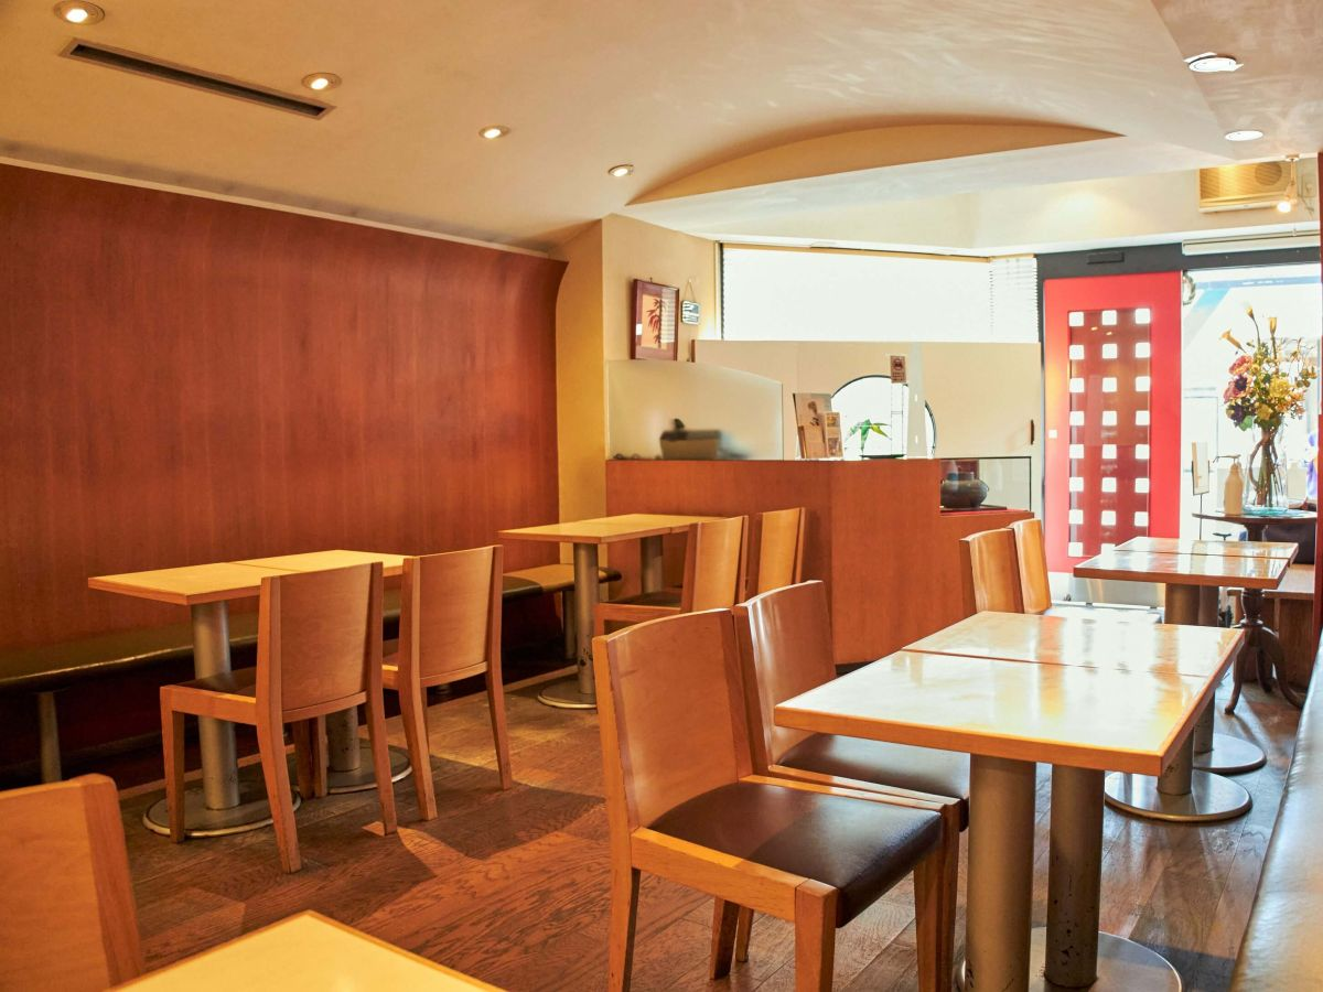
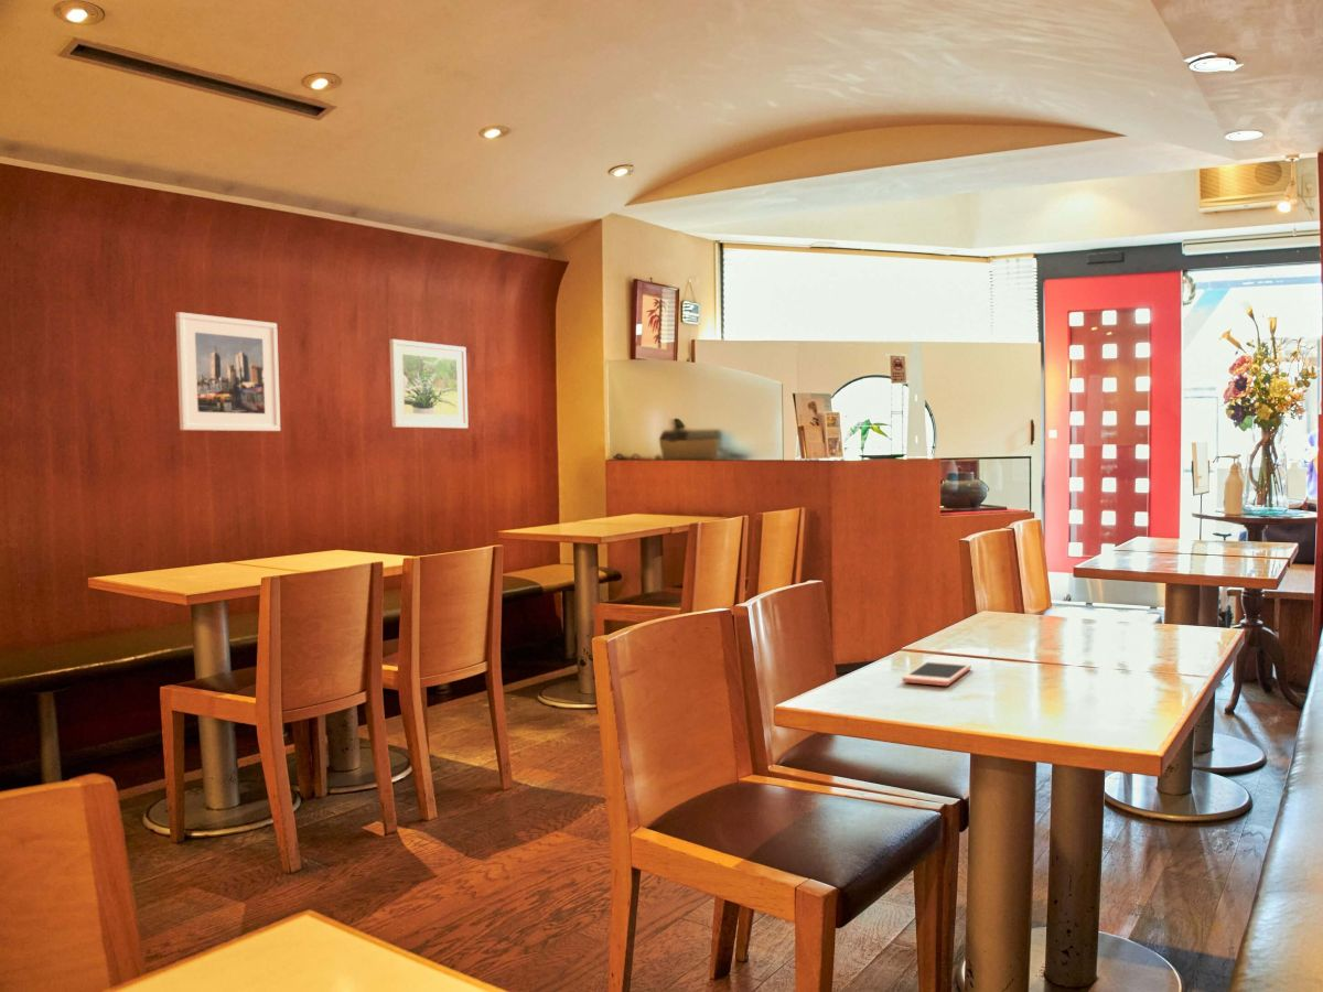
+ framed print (230, 374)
+ cell phone (937, 672)
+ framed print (430, 385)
